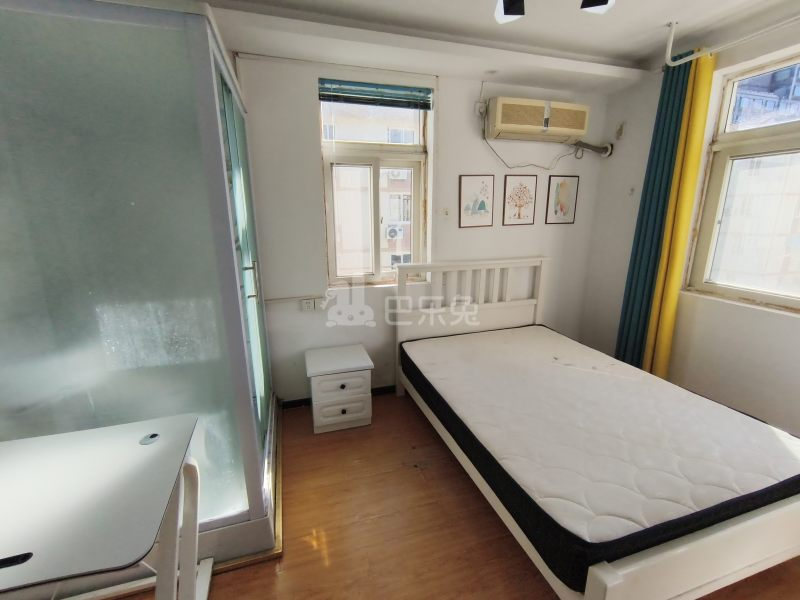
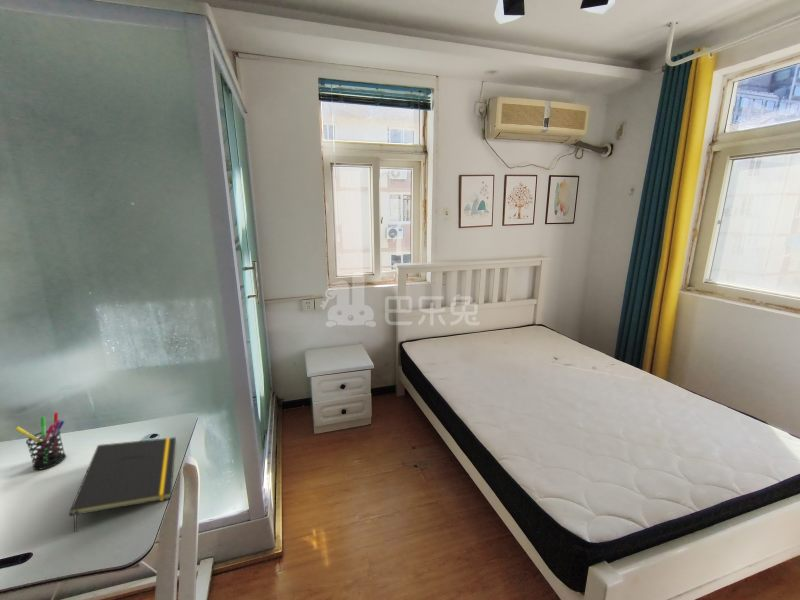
+ notepad (131, 470)
+ pen holder (46, 437)
